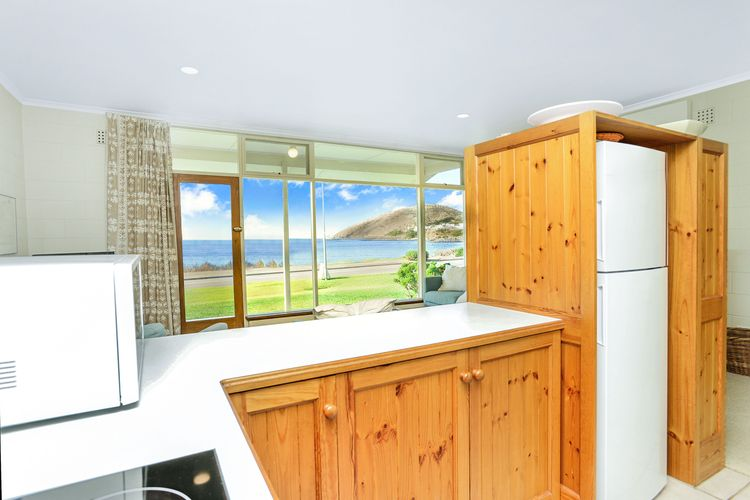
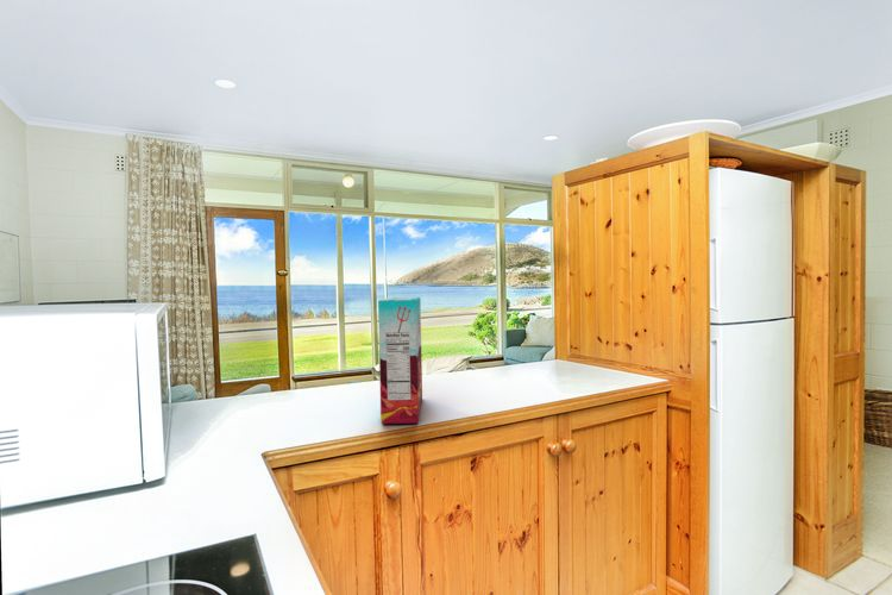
+ cereal box (402, 353)
